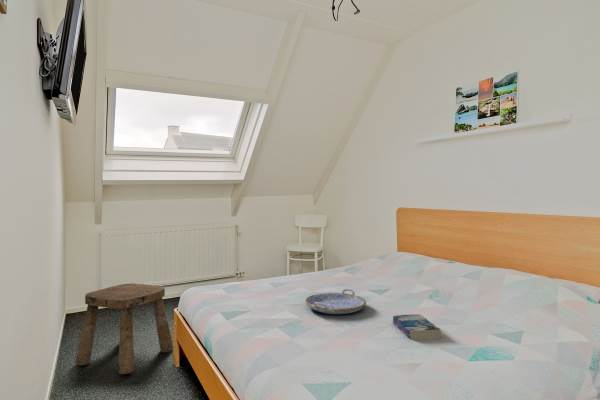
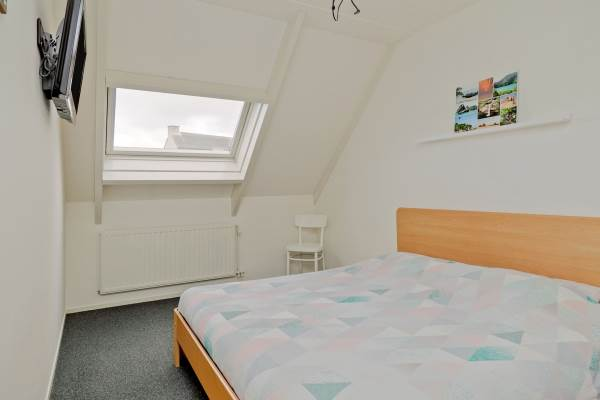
- serving tray (335, 301)
- stool (126, 323)
- book (415, 326)
